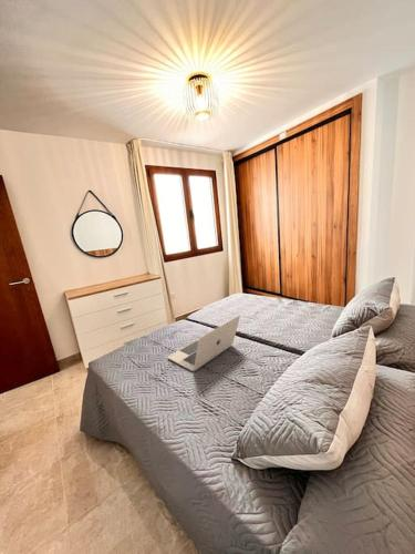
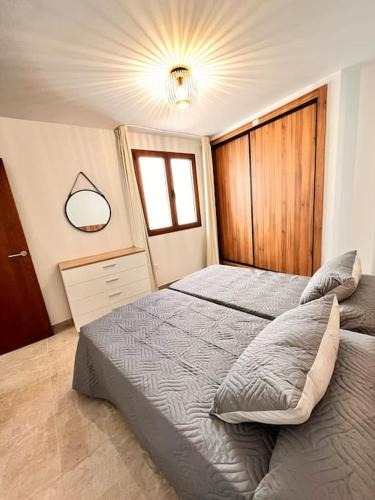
- laptop (203, 337)
